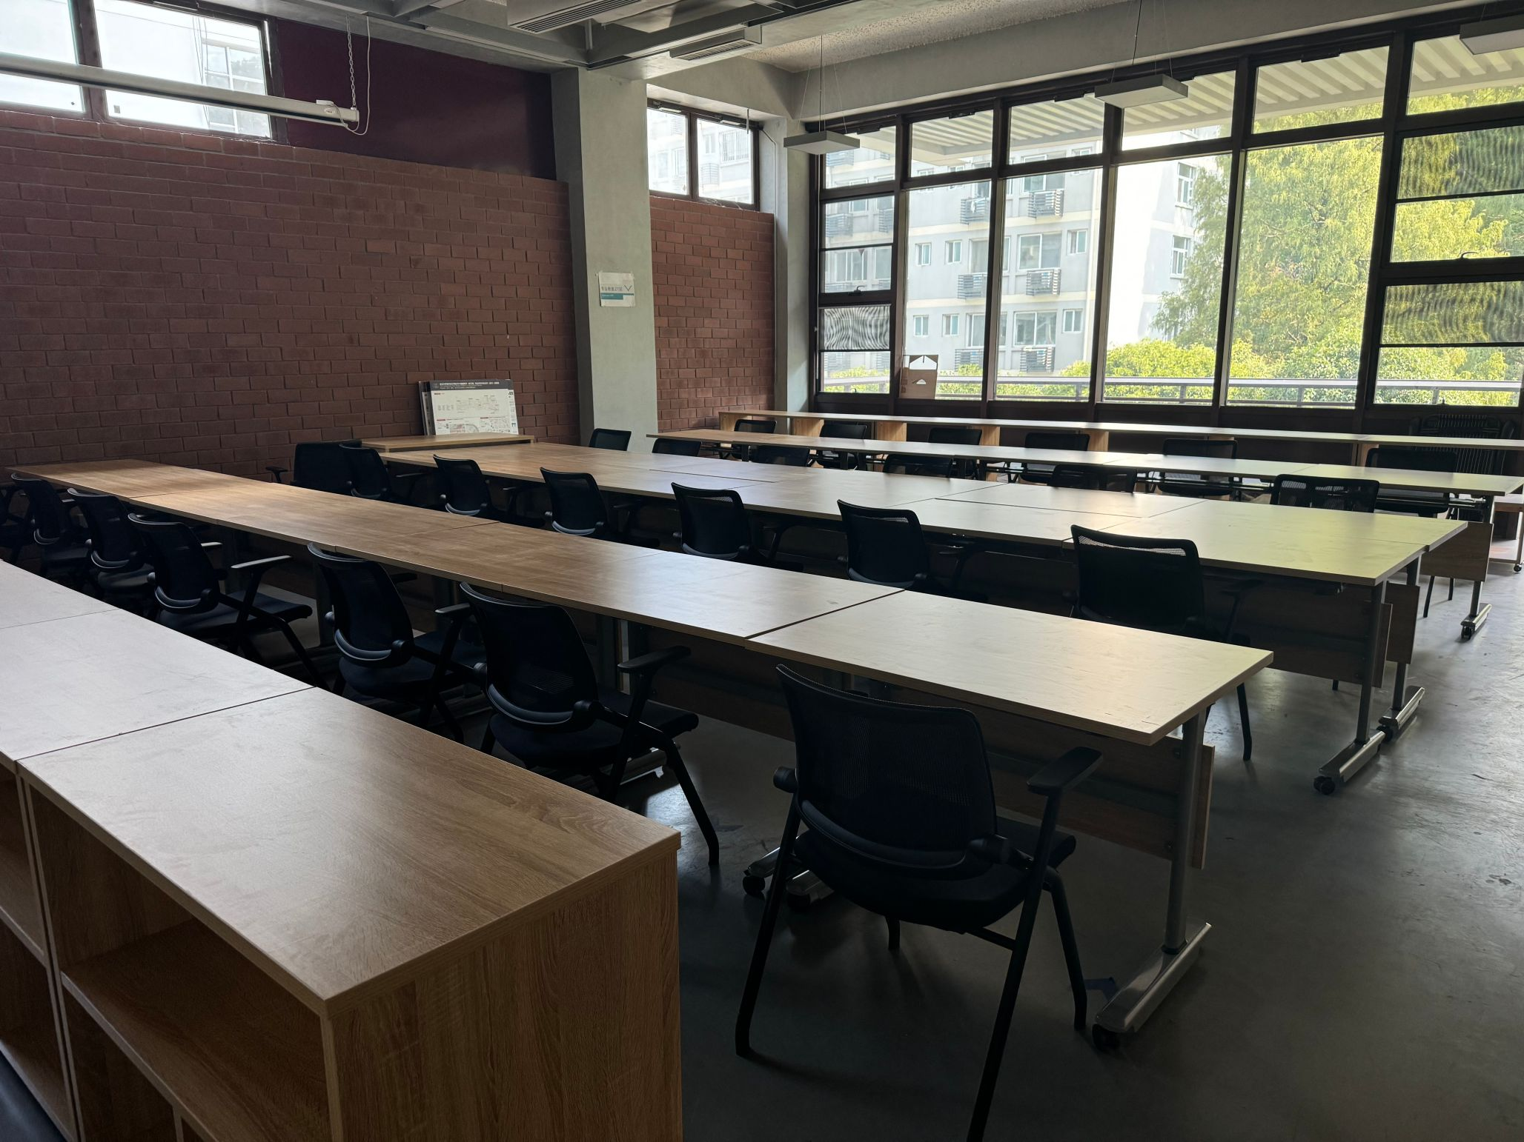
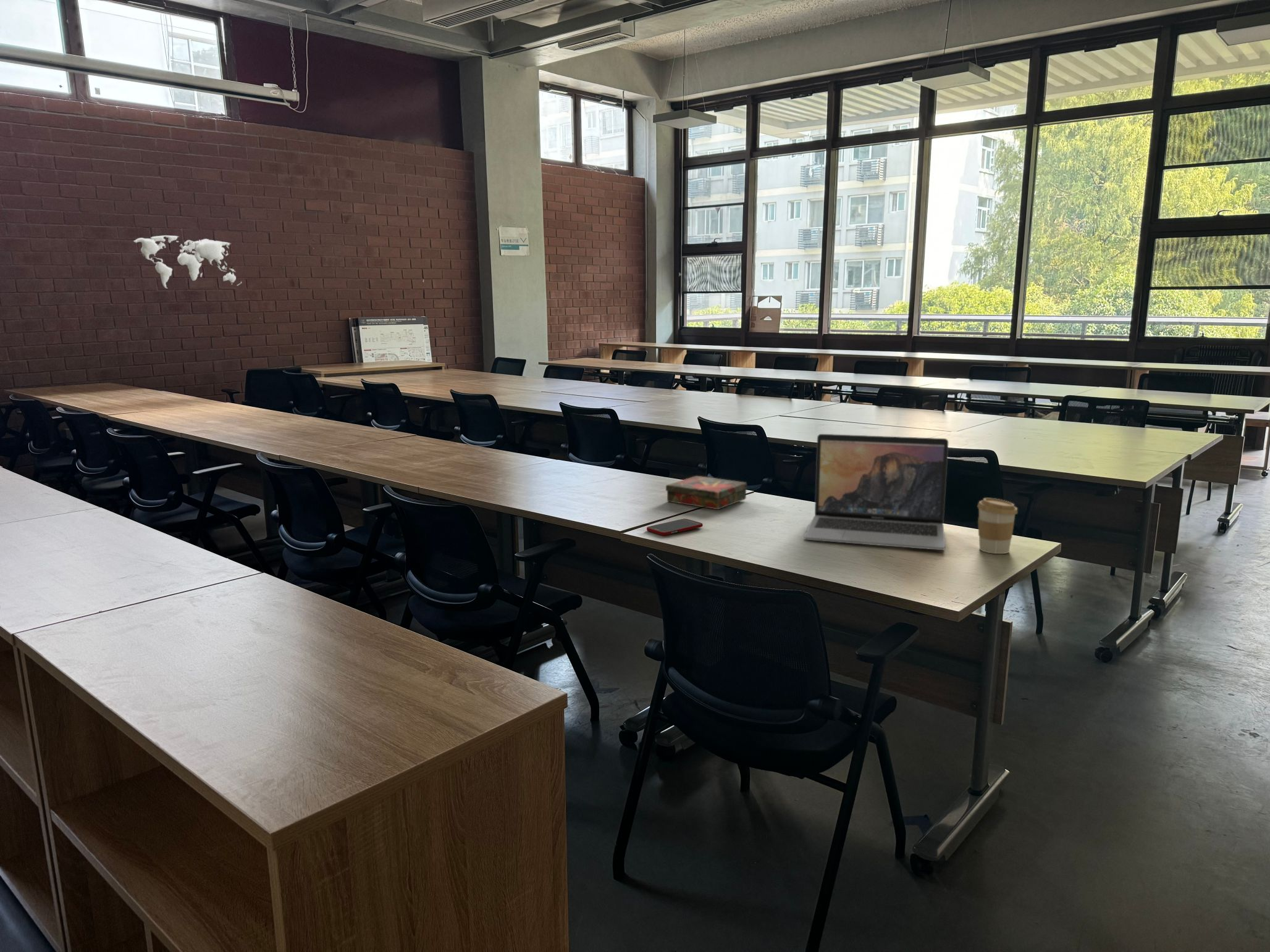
+ world map (190, 262)
+ cell phone (675, 527)
+ book (706, 492)
+ coffee cup (996, 525)
+ laptop (877, 489)
